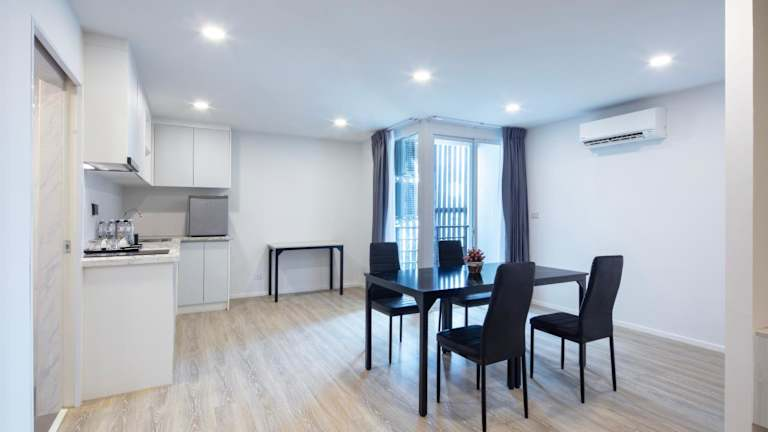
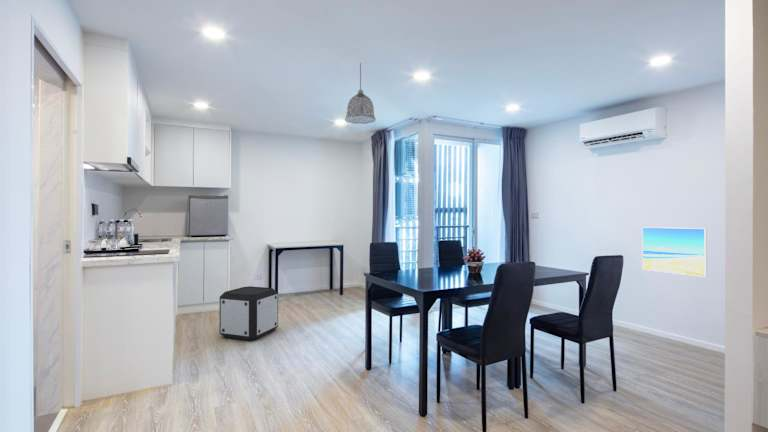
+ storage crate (249, 311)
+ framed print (672, 250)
+ pendant lamp (360, 91)
